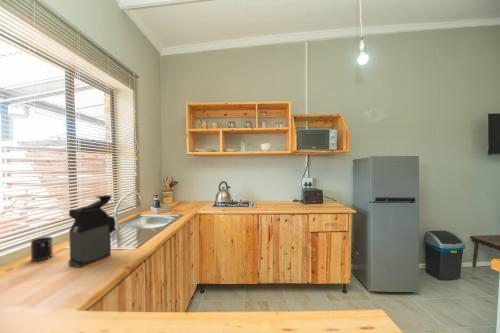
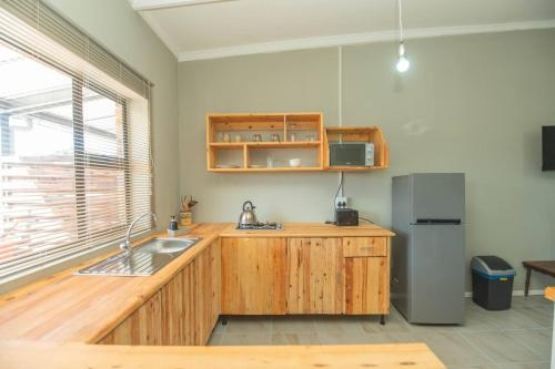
- mug (42, 249)
- coffee maker (92, 228)
